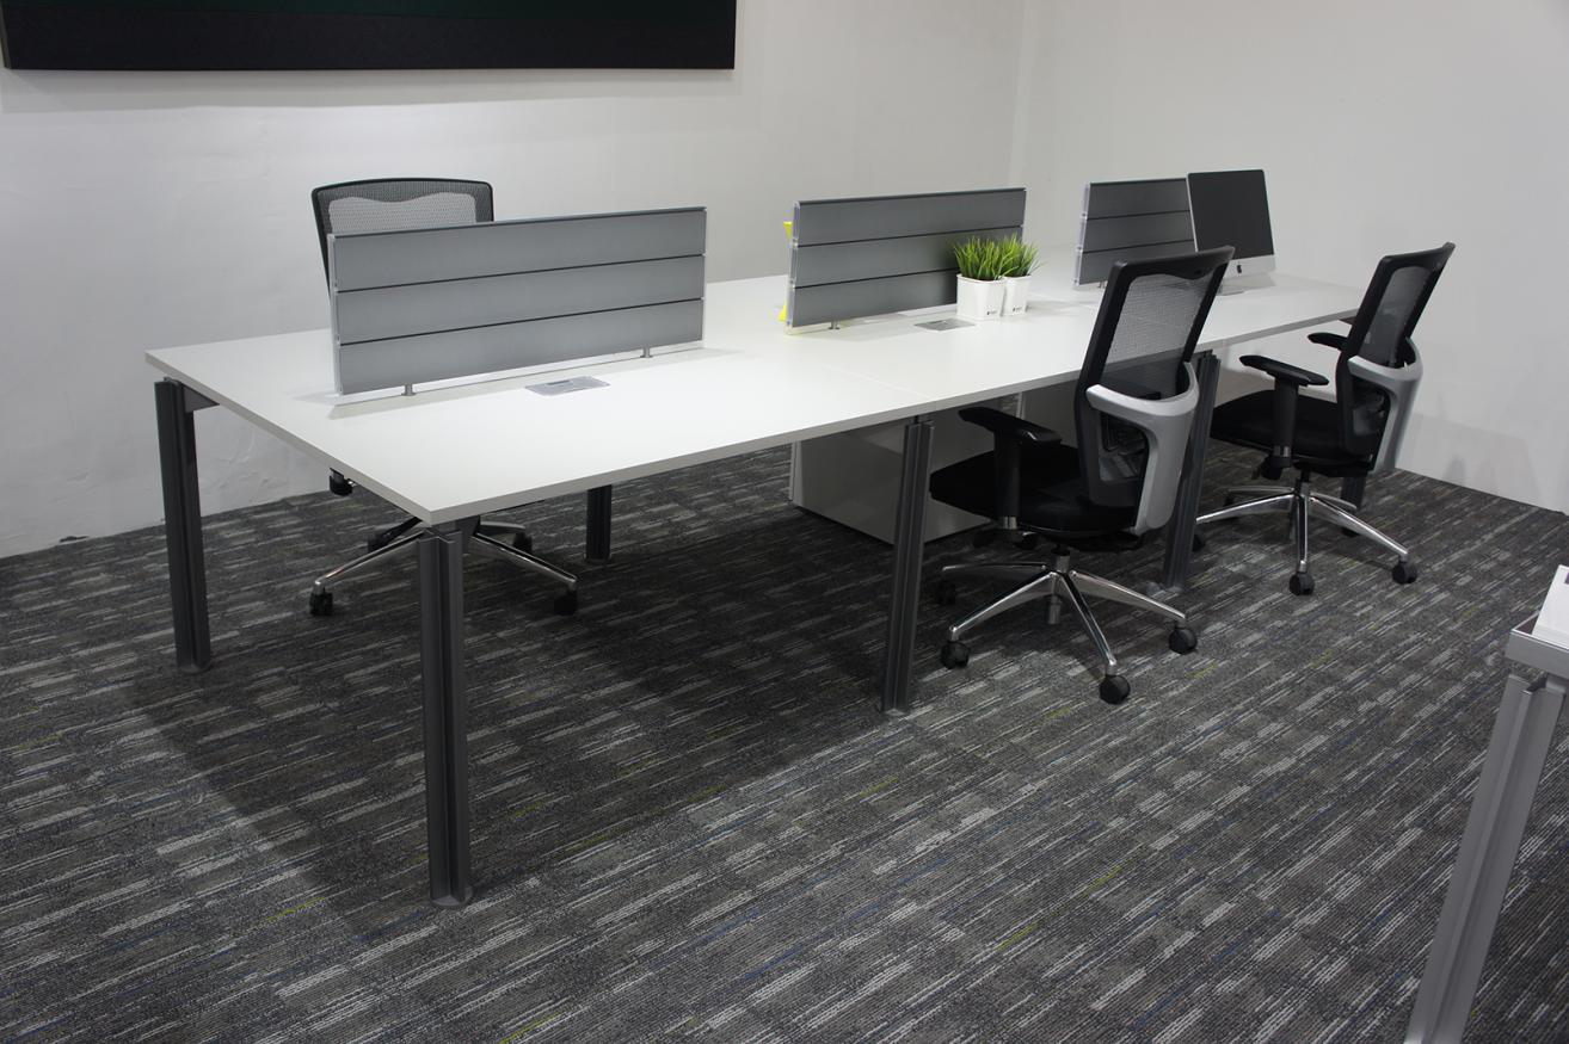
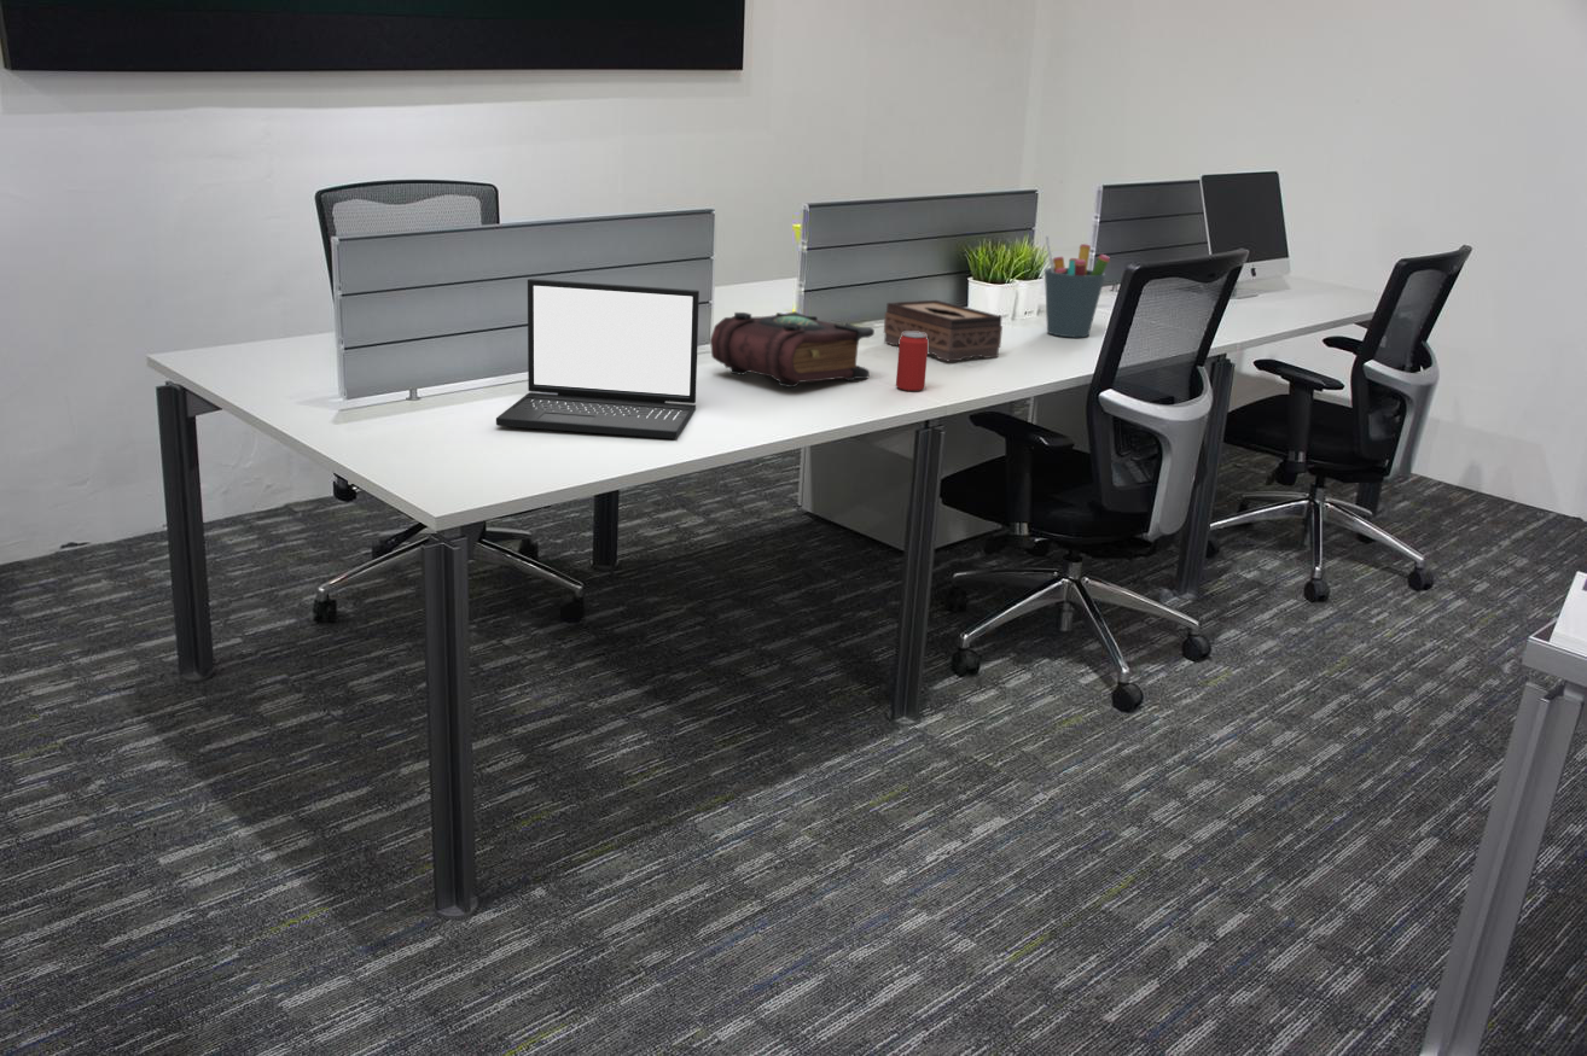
+ laptop (600, 356)
+ beverage can (912, 361)
+ book (790, 345)
+ tissue box (941, 329)
+ pen holder (1072, 286)
